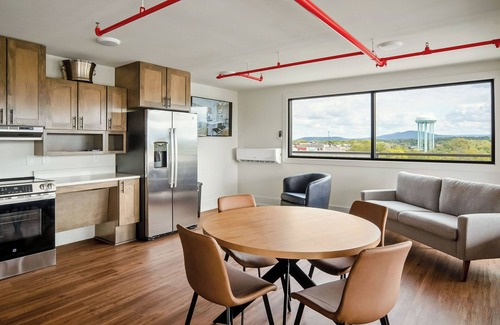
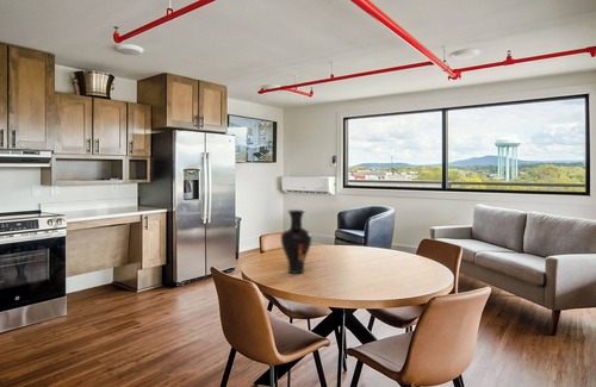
+ vase (296, 241)
